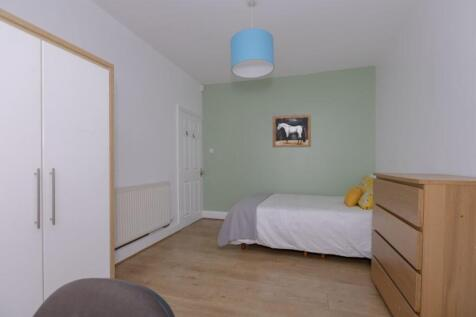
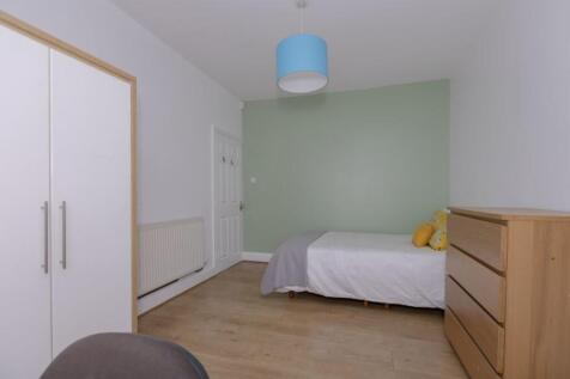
- wall art (291, 131)
